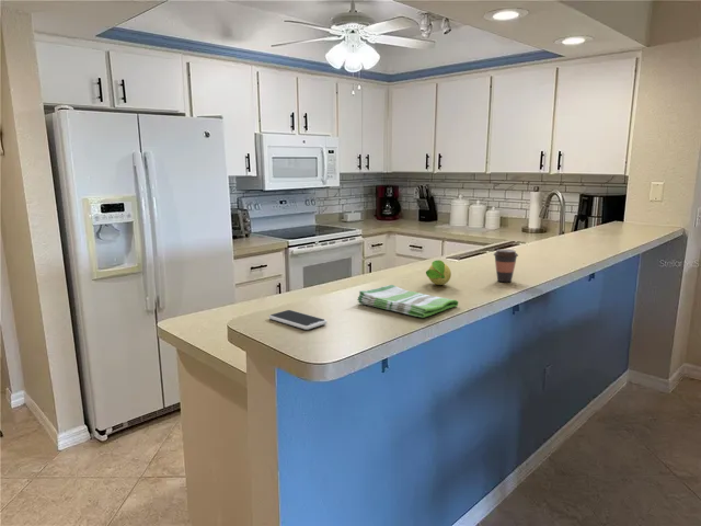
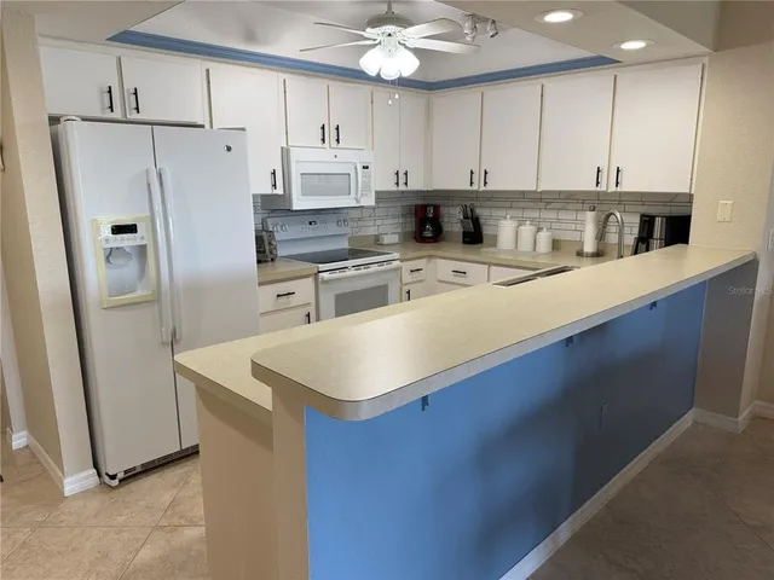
- fruit (437, 272)
- dish towel (406, 298)
- coffee cup (505, 265)
- smartphone (297, 319)
